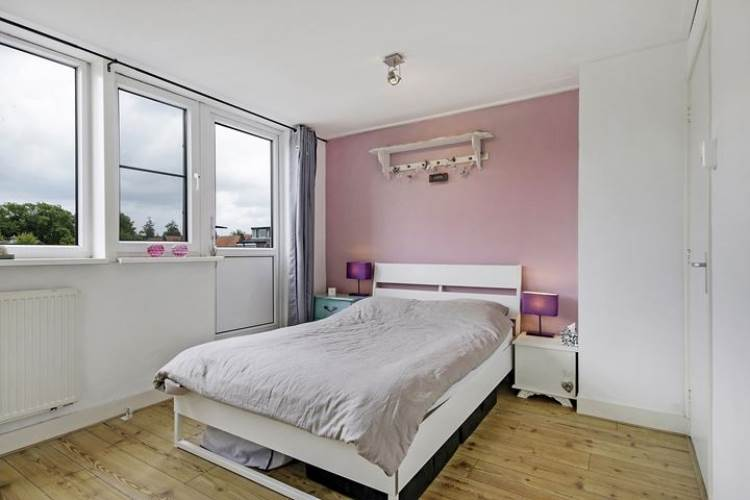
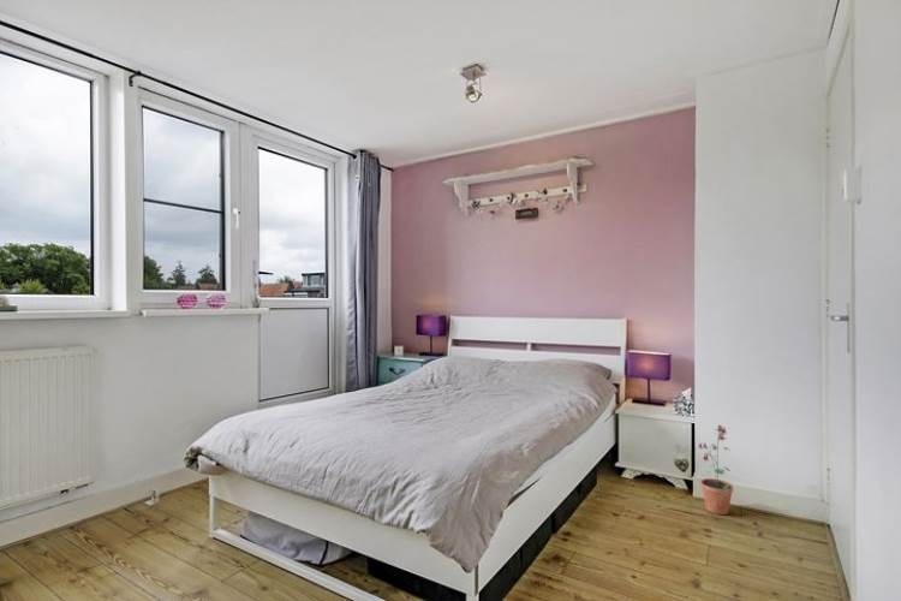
+ potted plant (714, 468)
